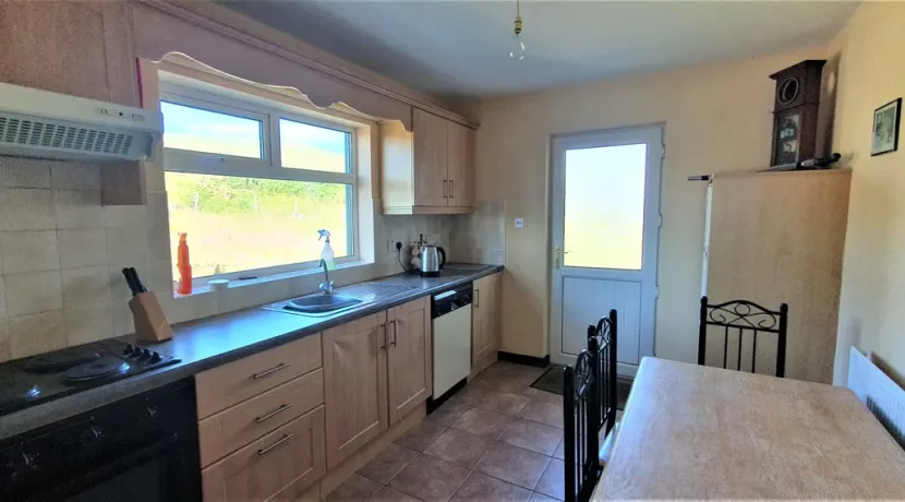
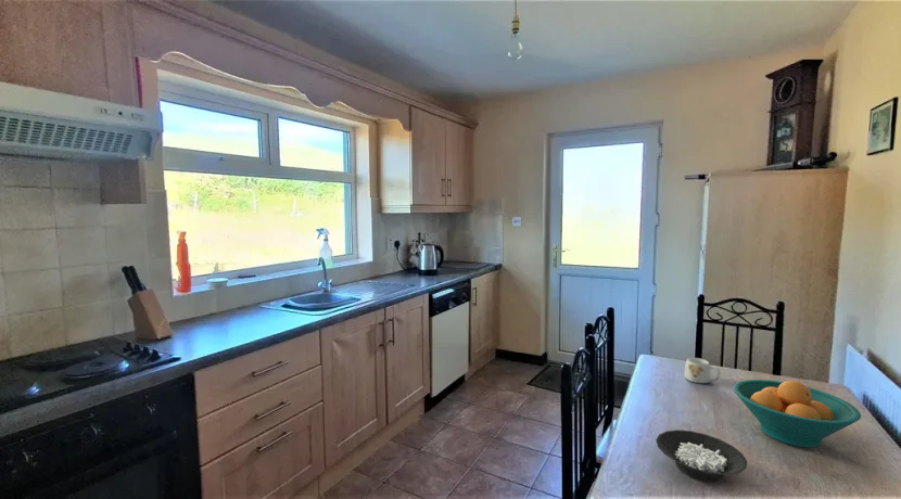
+ cereal bowl (698, 459)
+ mug (701, 371)
+ fruit bowl (791, 408)
